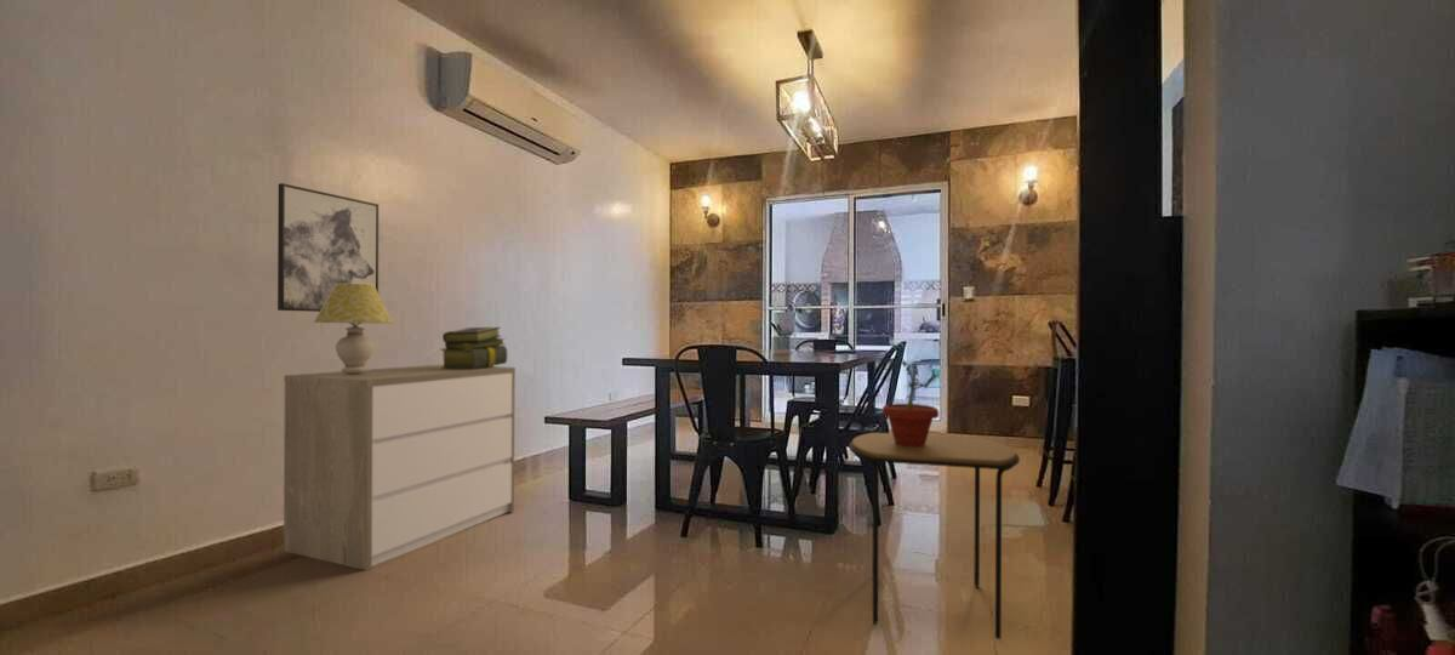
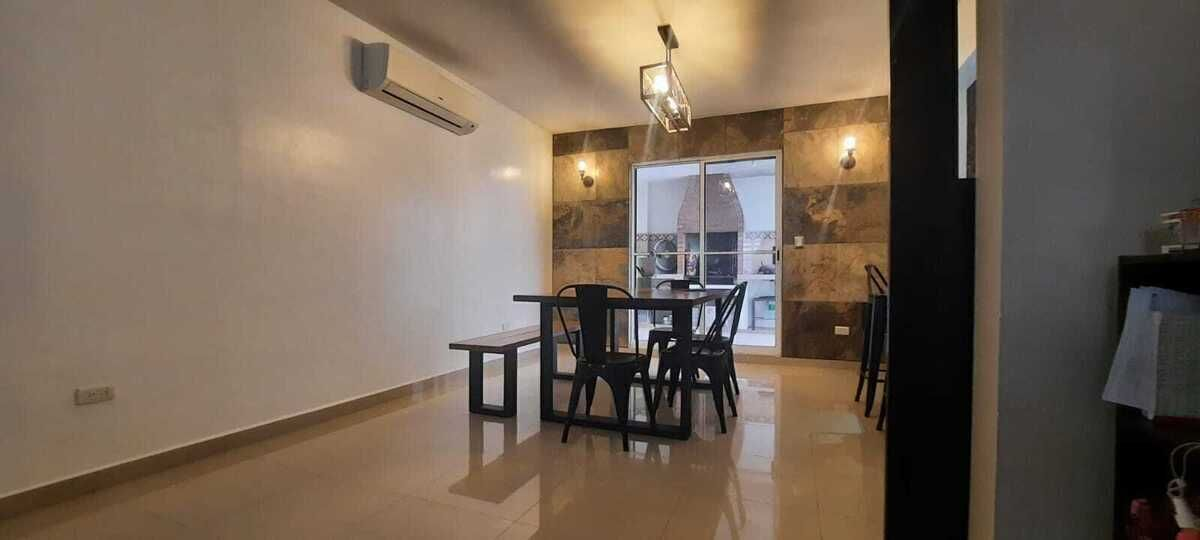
- dresser (410, 450)
- side table (975, 523)
- wall art (331, 252)
- table lamp (354, 329)
- potted plant (911, 400)
- stack of books (474, 347)
